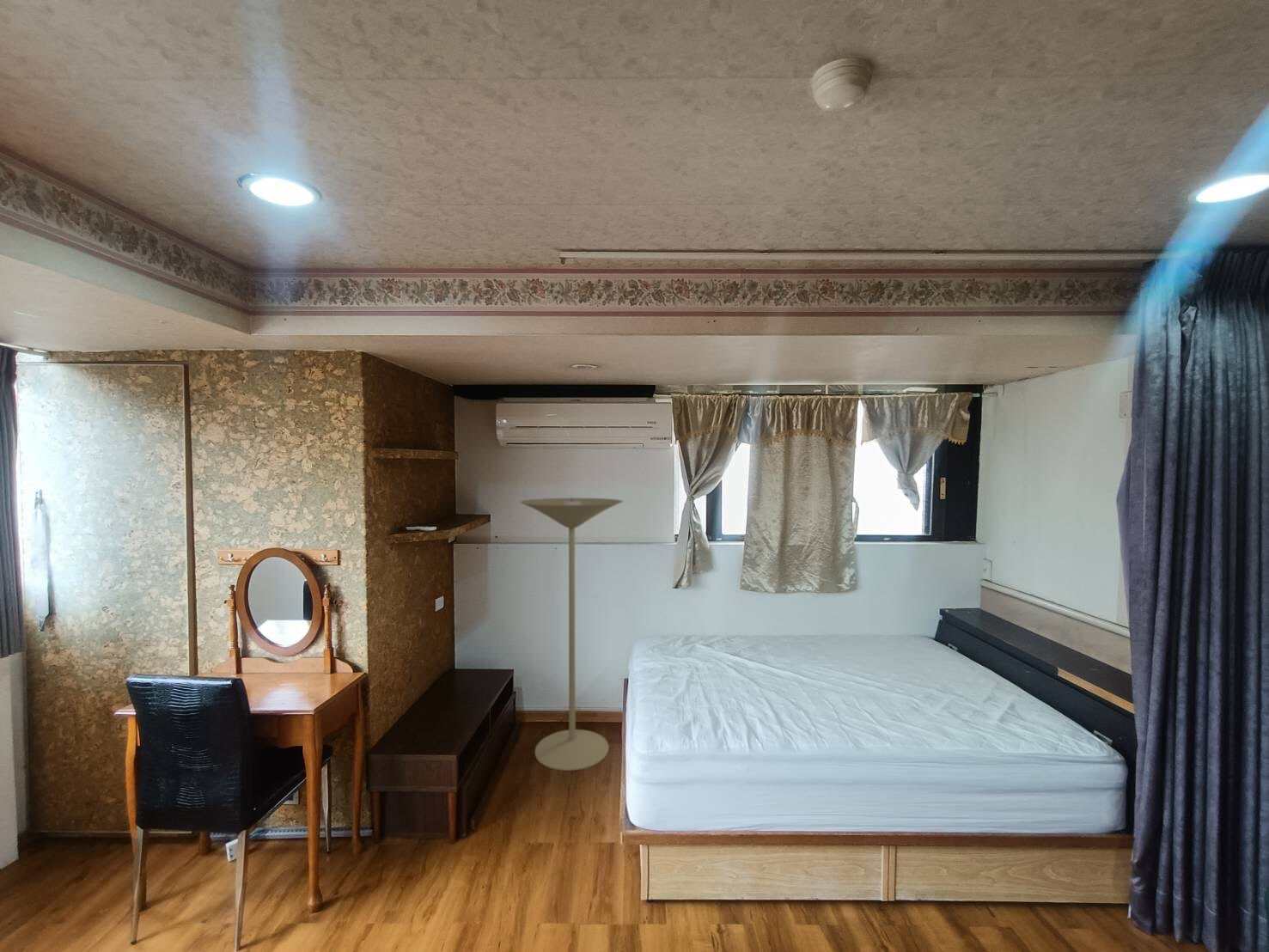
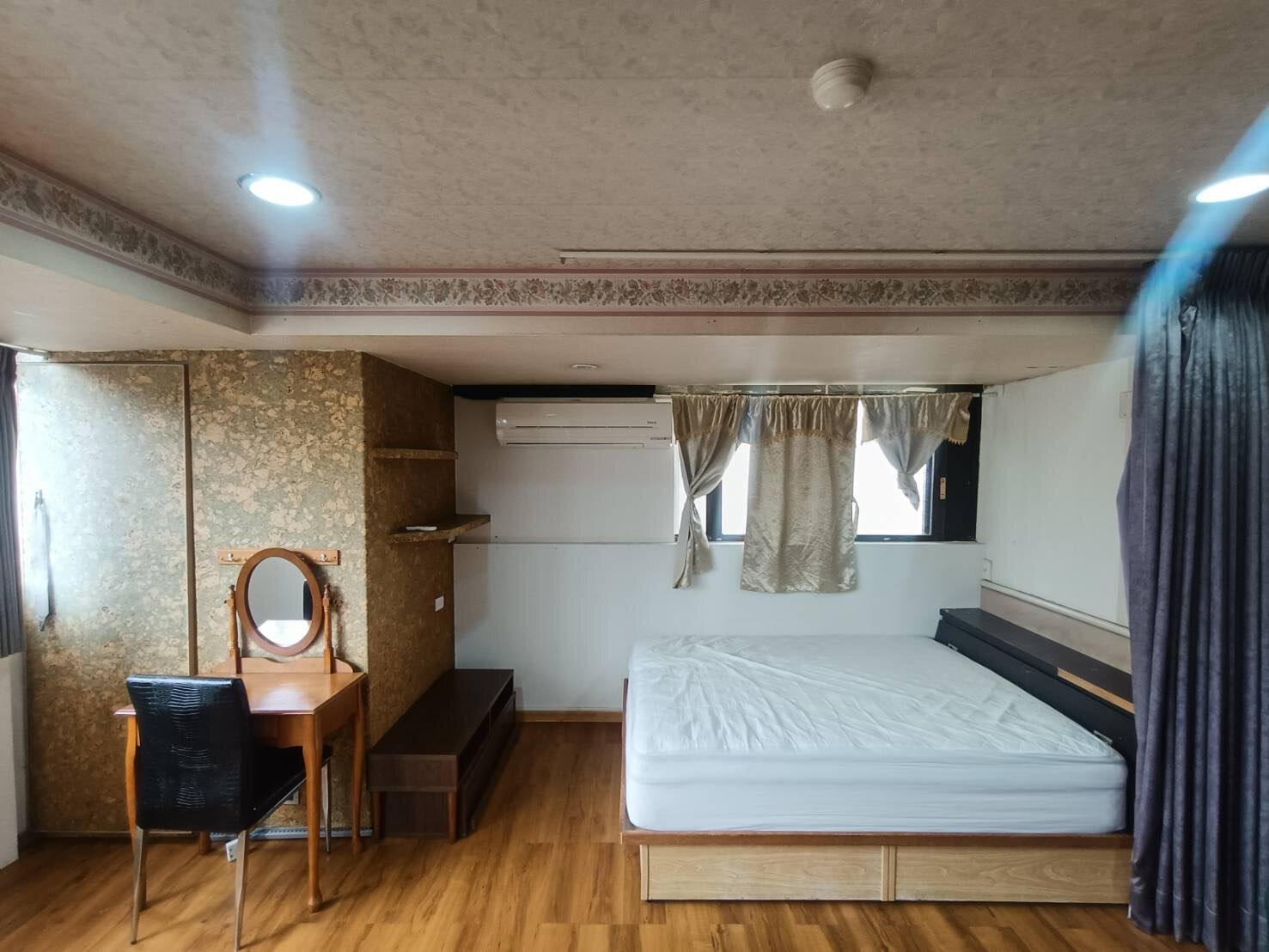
- candle holder (571, 624)
